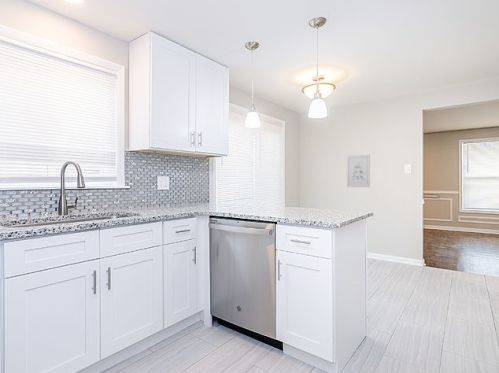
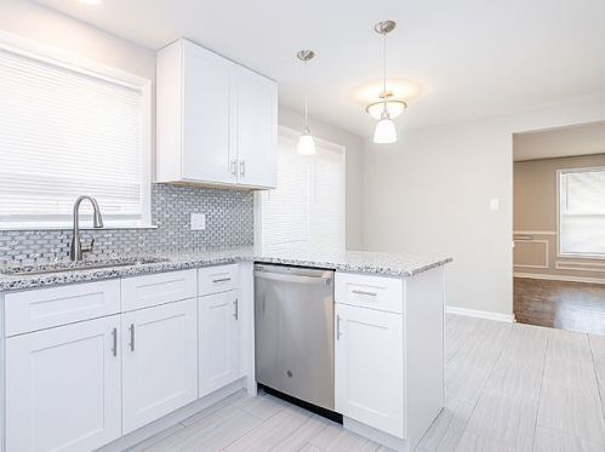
- wall art (358, 171)
